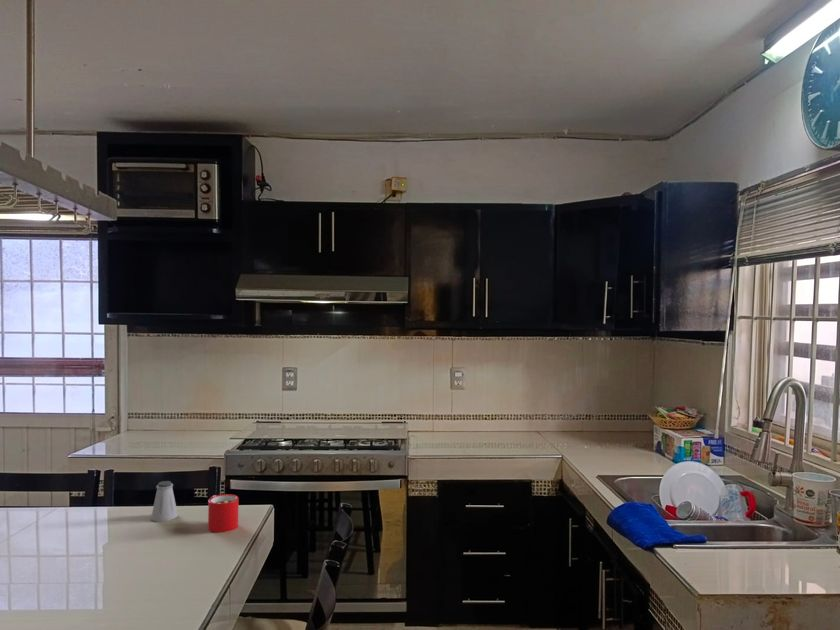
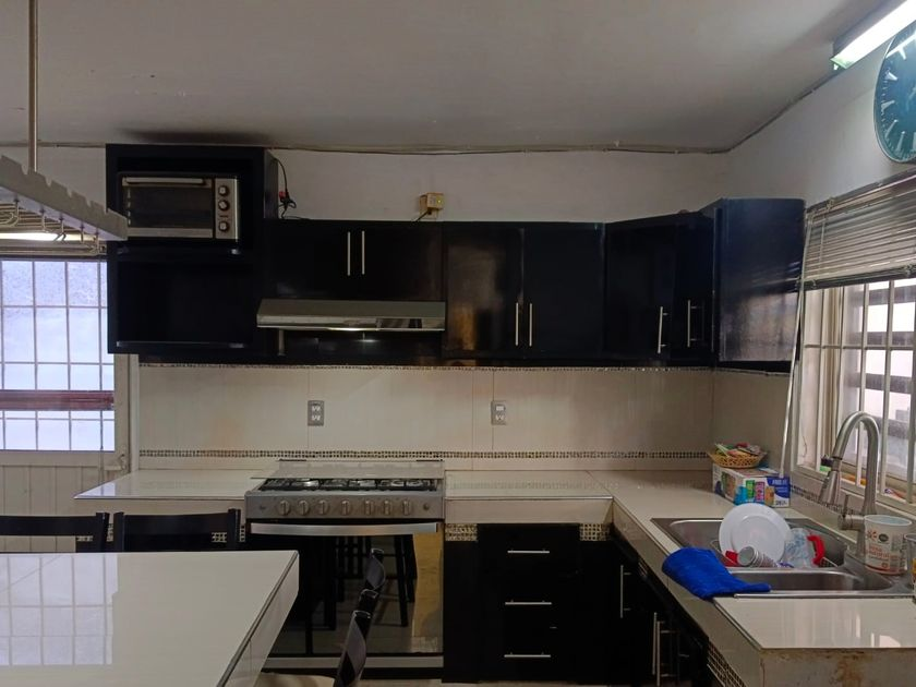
- saltshaker (164, 499)
- mug (219, 511)
